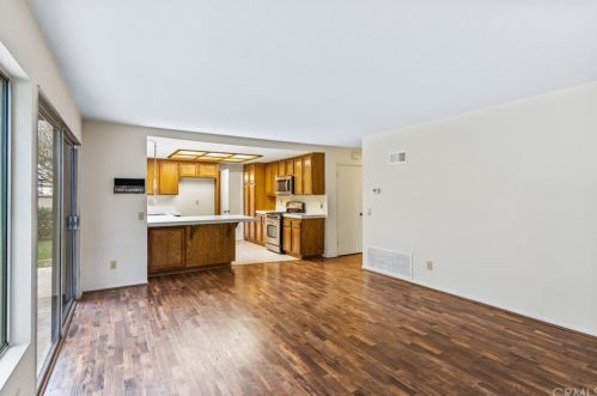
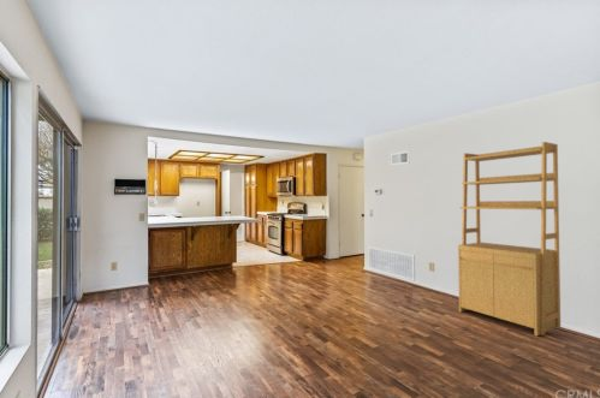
+ shelving unit (503, 244)
